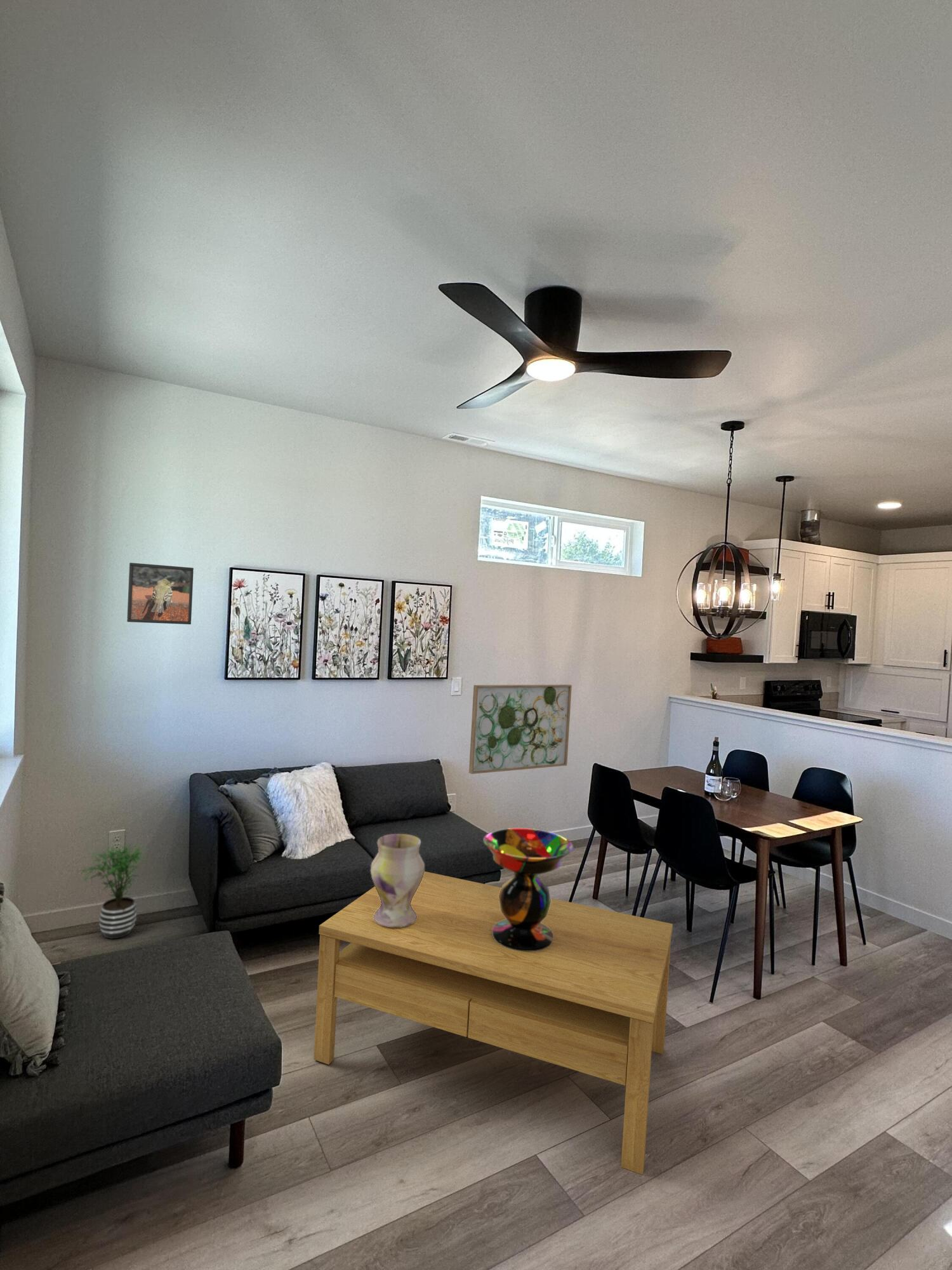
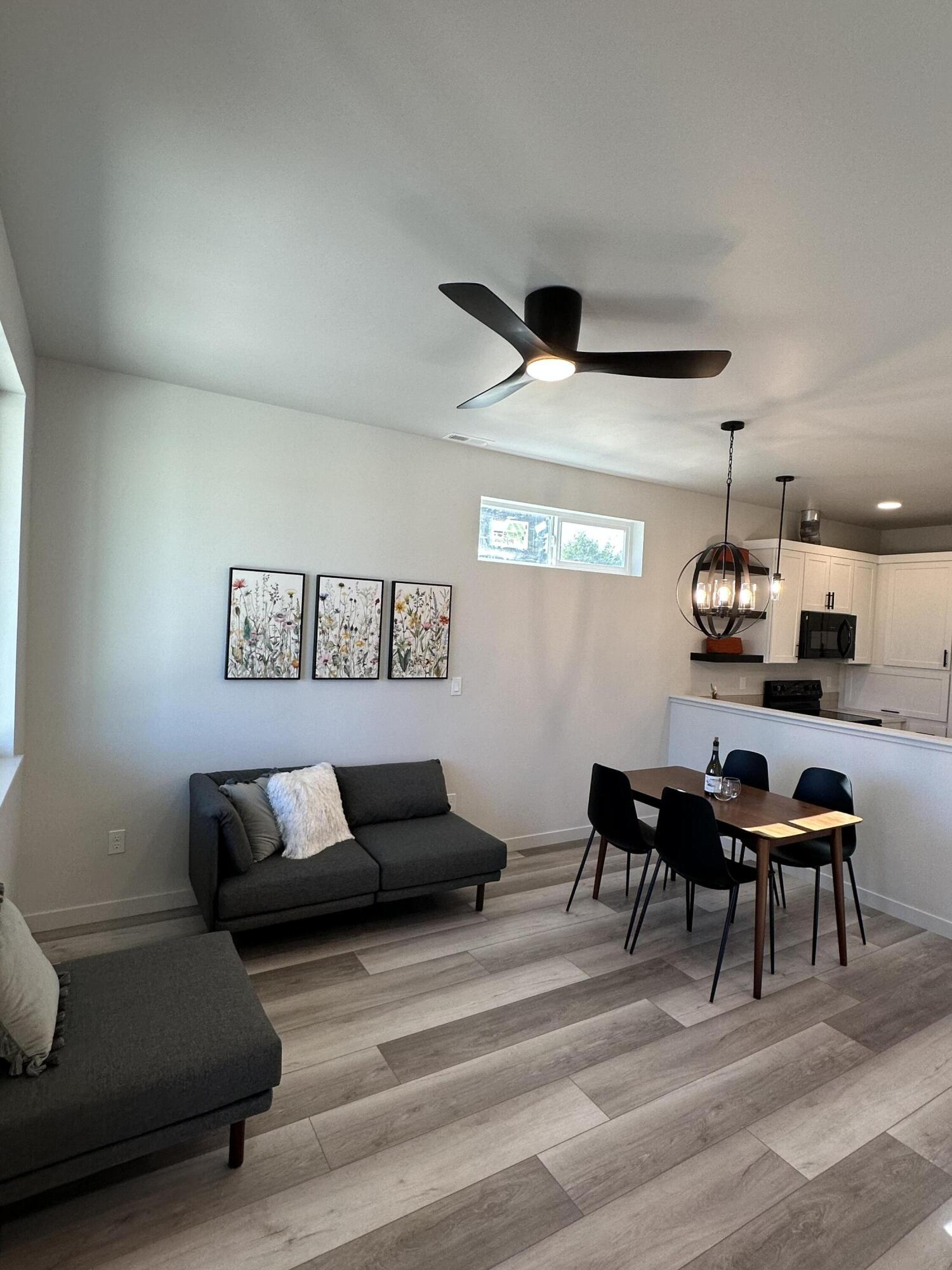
- vase (397, 879)
- coffee table (498, 989)
- potted plant (116, 890)
- decorative bowl (525, 888)
- wall art (523, 727)
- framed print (161, 594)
